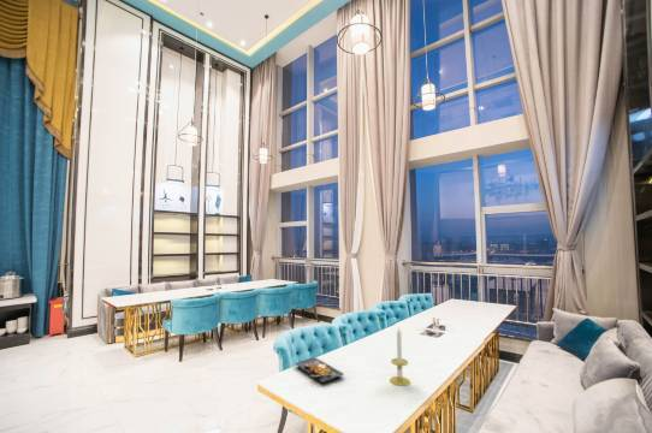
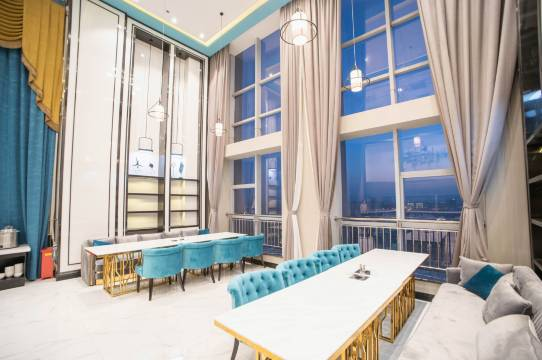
- plate (316, 367)
- candle (399, 354)
